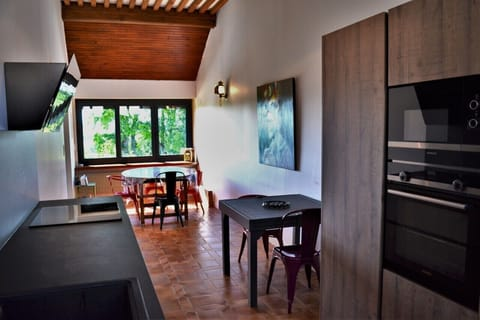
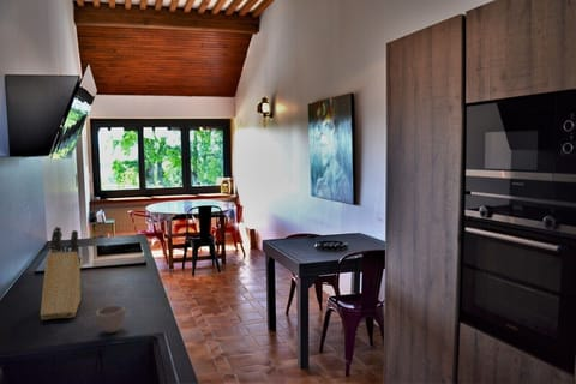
+ knife block (61, 269)
+ cup (110, 318)
